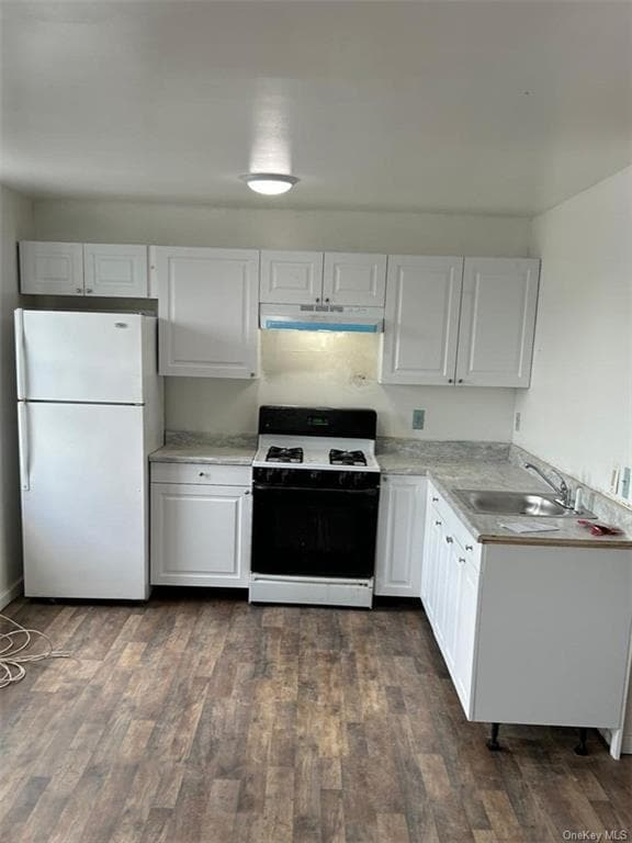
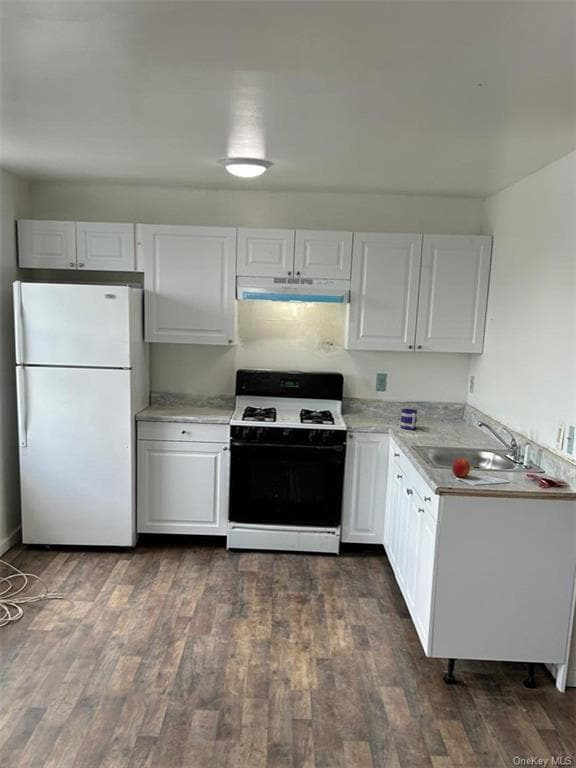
+ fruit (461, 467)
+ mug (410, 419)
